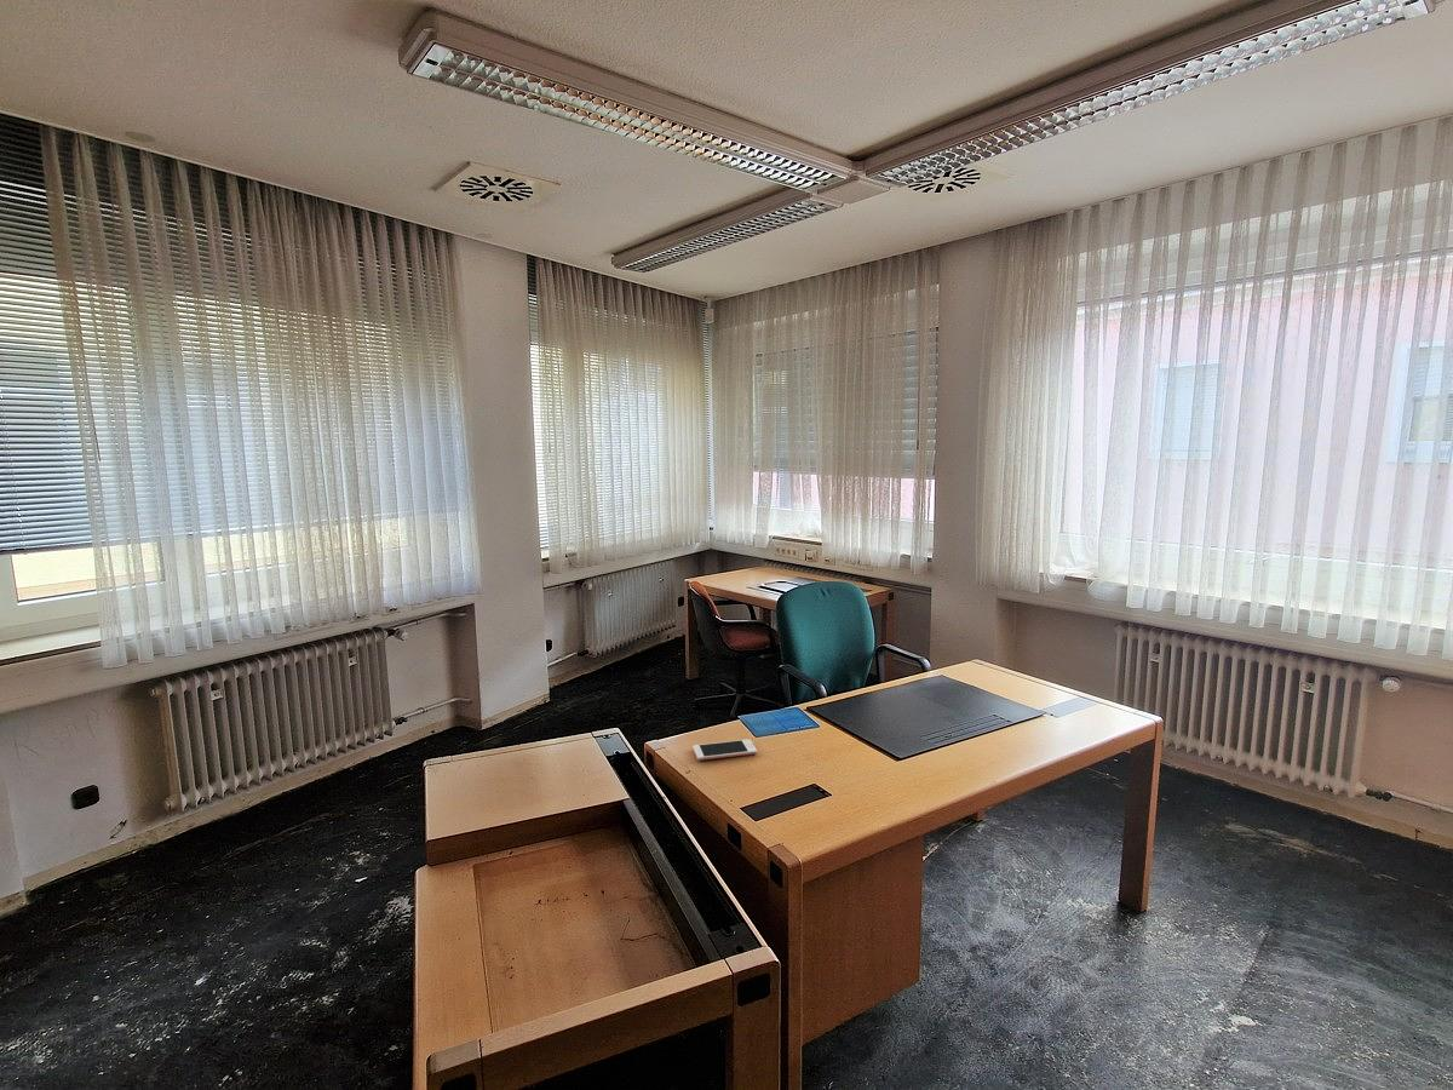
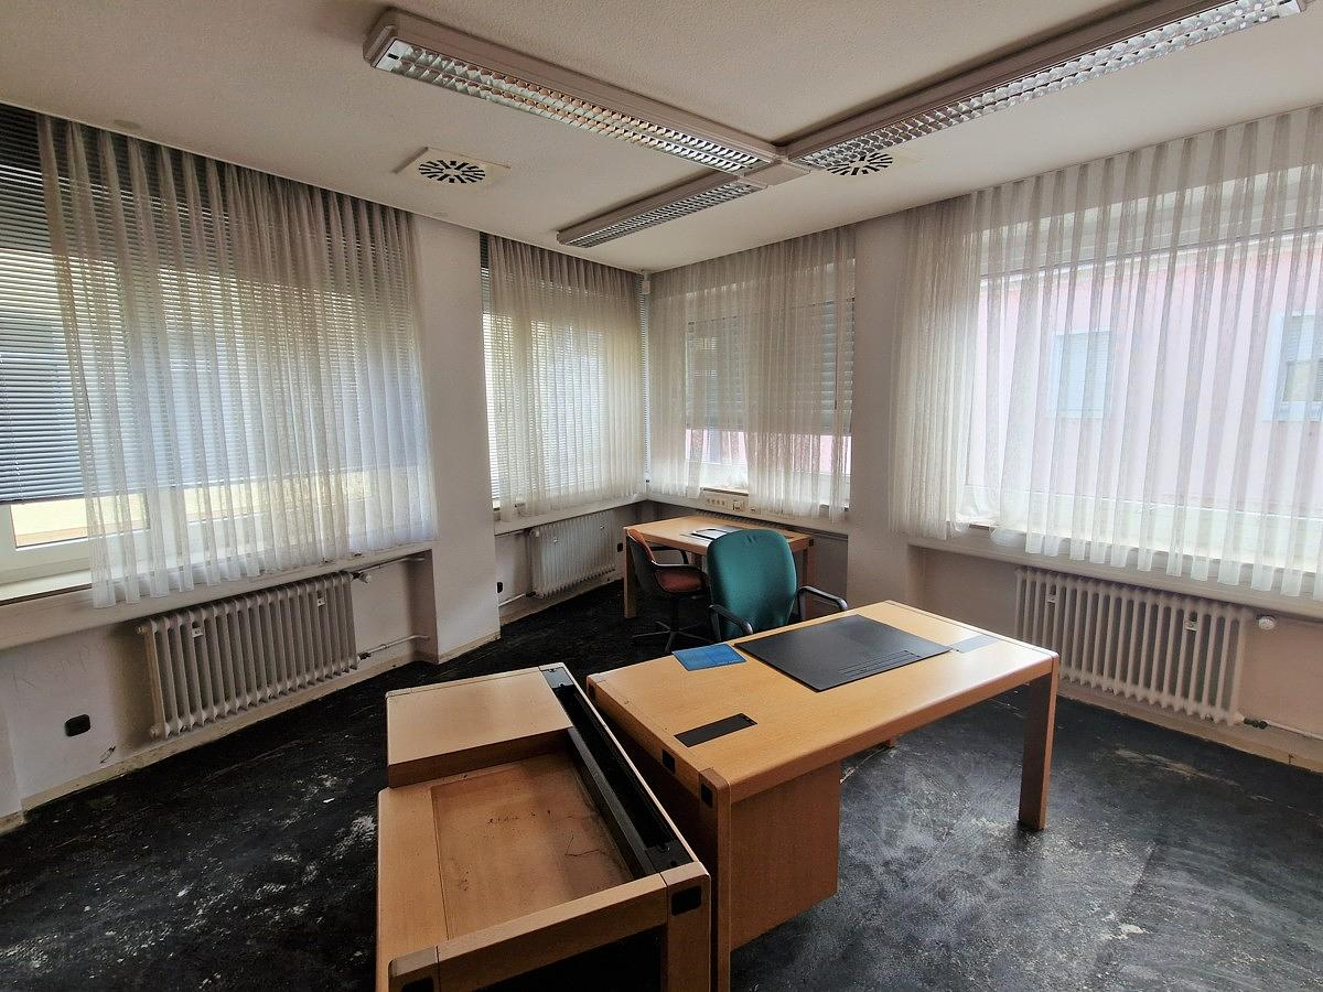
- cell phone (724, 748)
